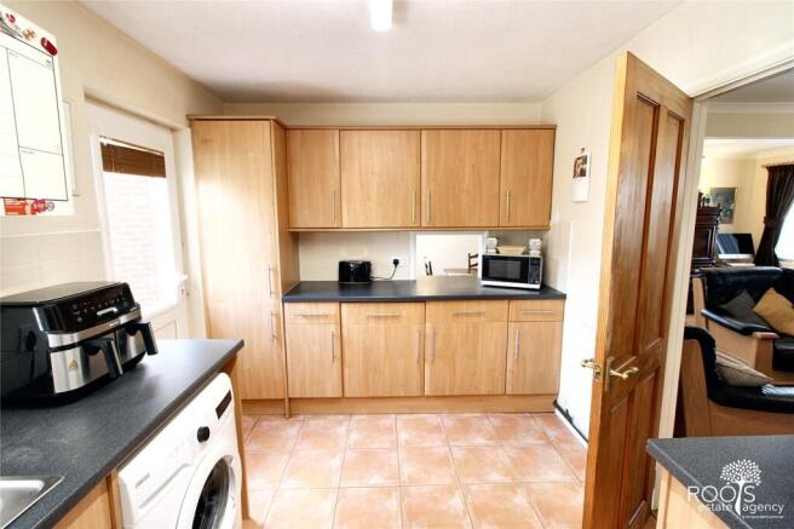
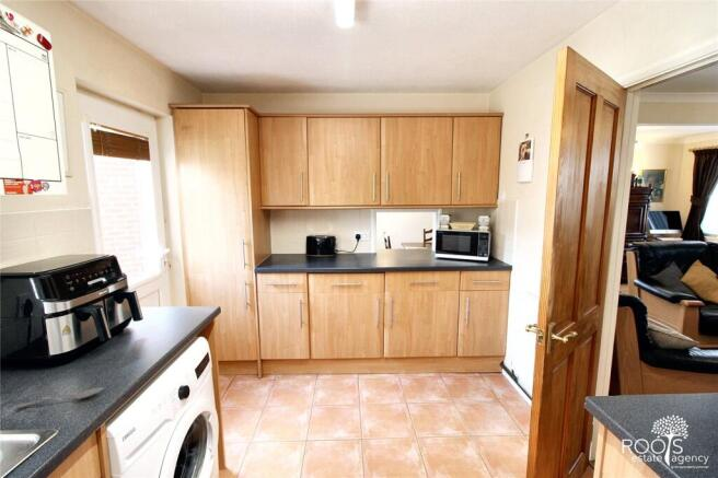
+ spoon (60, 396)
